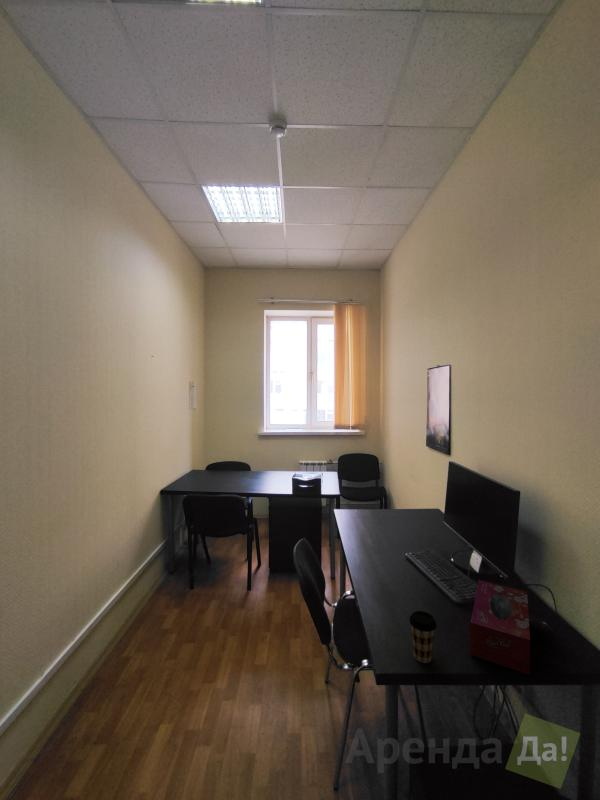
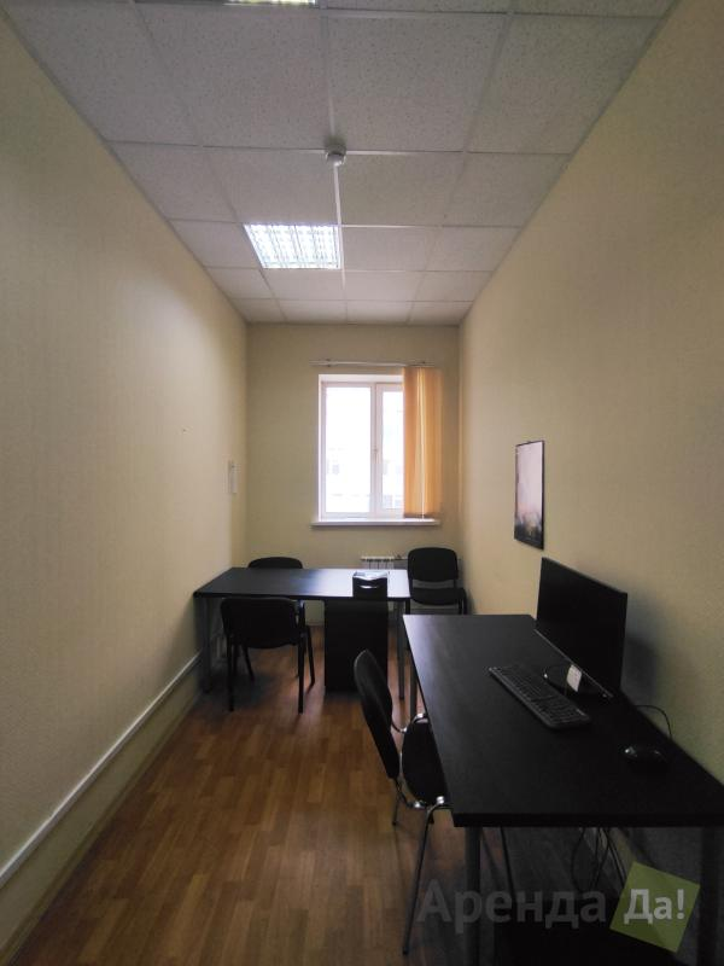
- tissue box (500, 620)
- coffee cup (422, 637)
